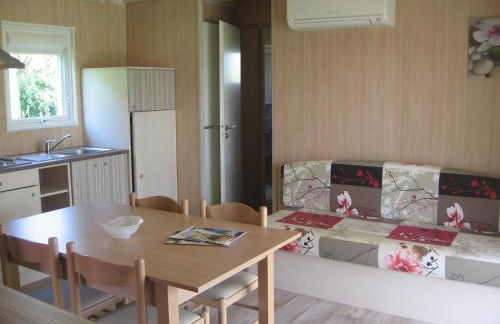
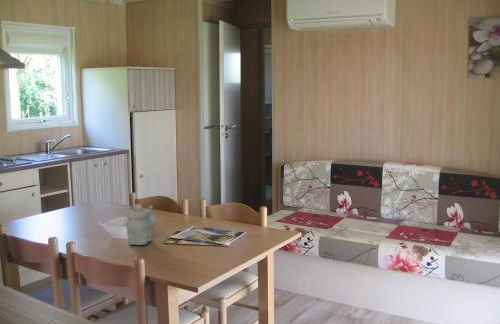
+ teapot (141, 221)
